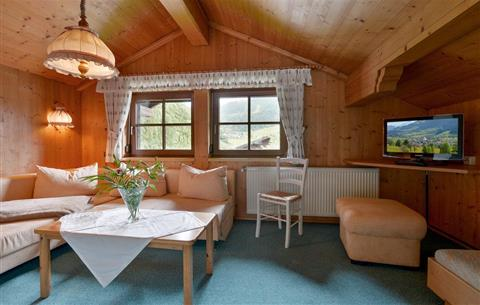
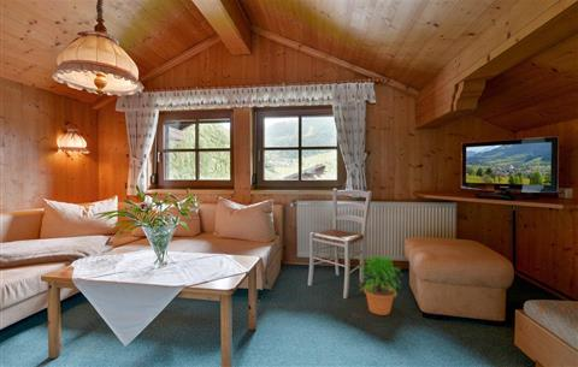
+ potted plant (378, 282)
